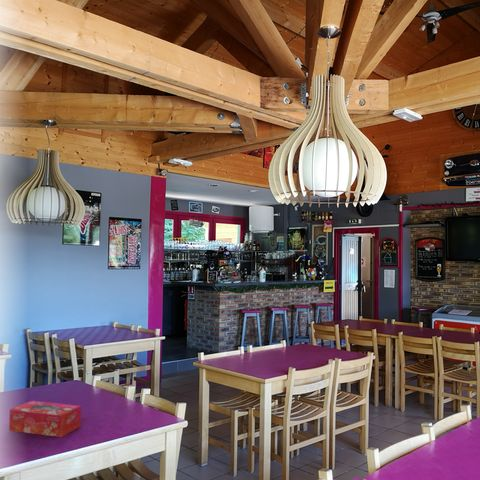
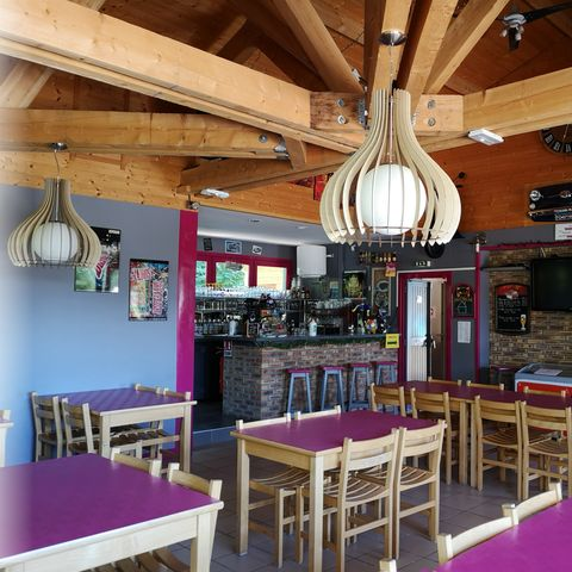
- tissue box (45, 418)
